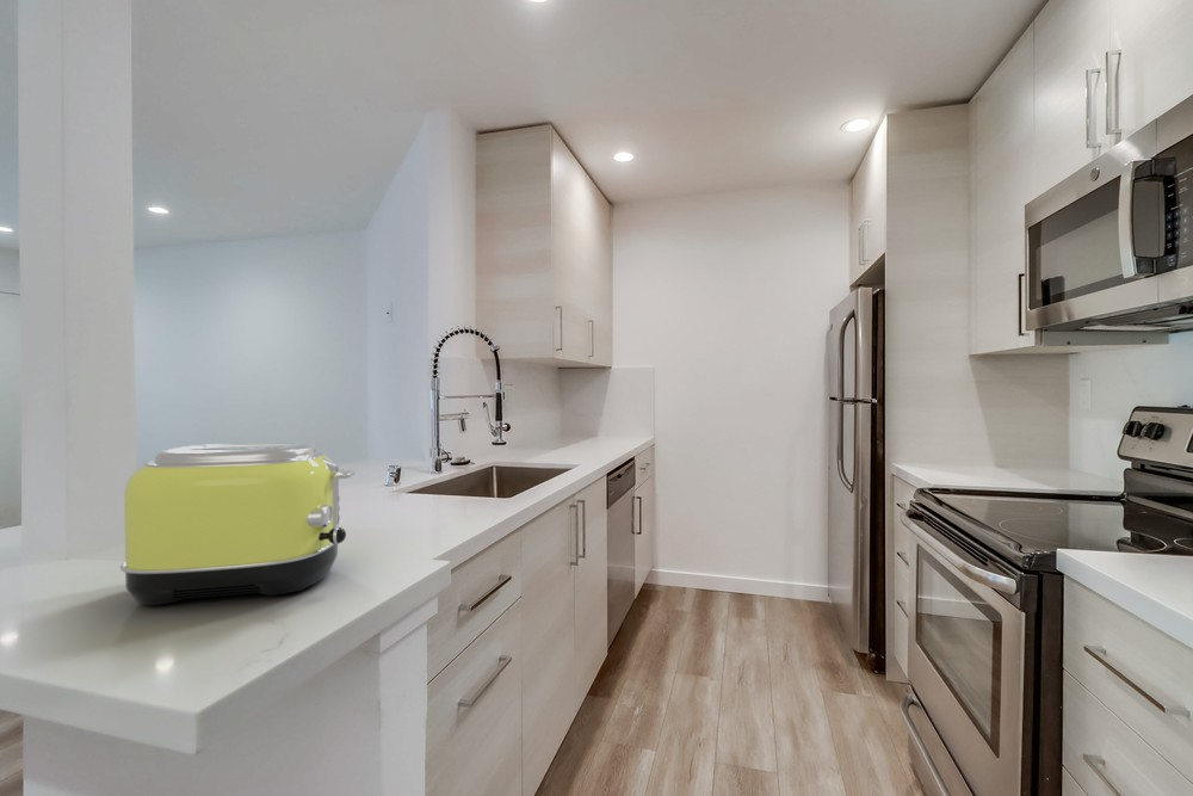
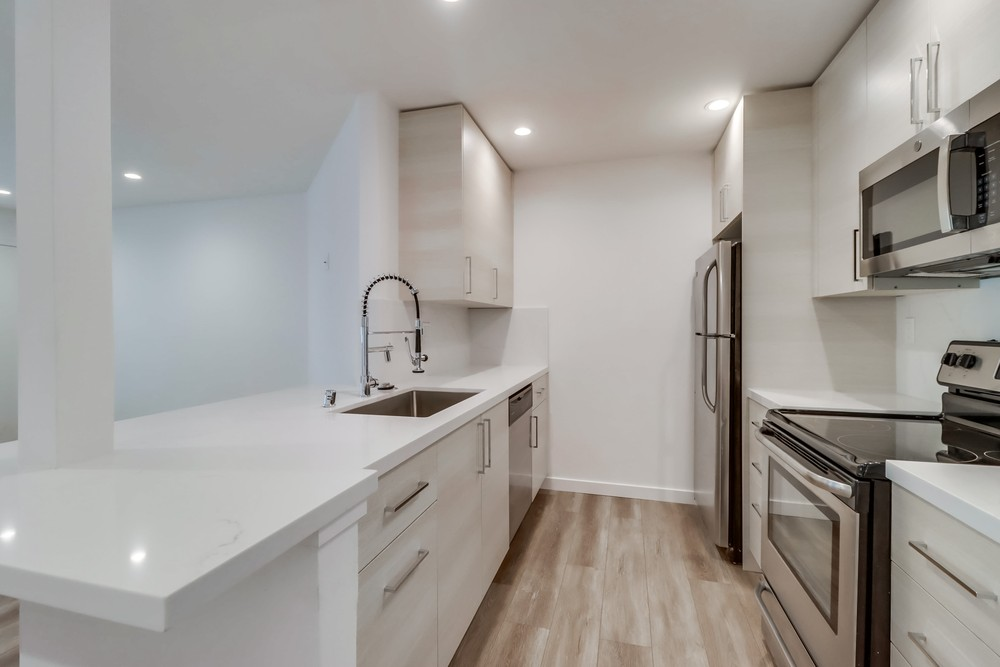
- toaster (249, 514)
